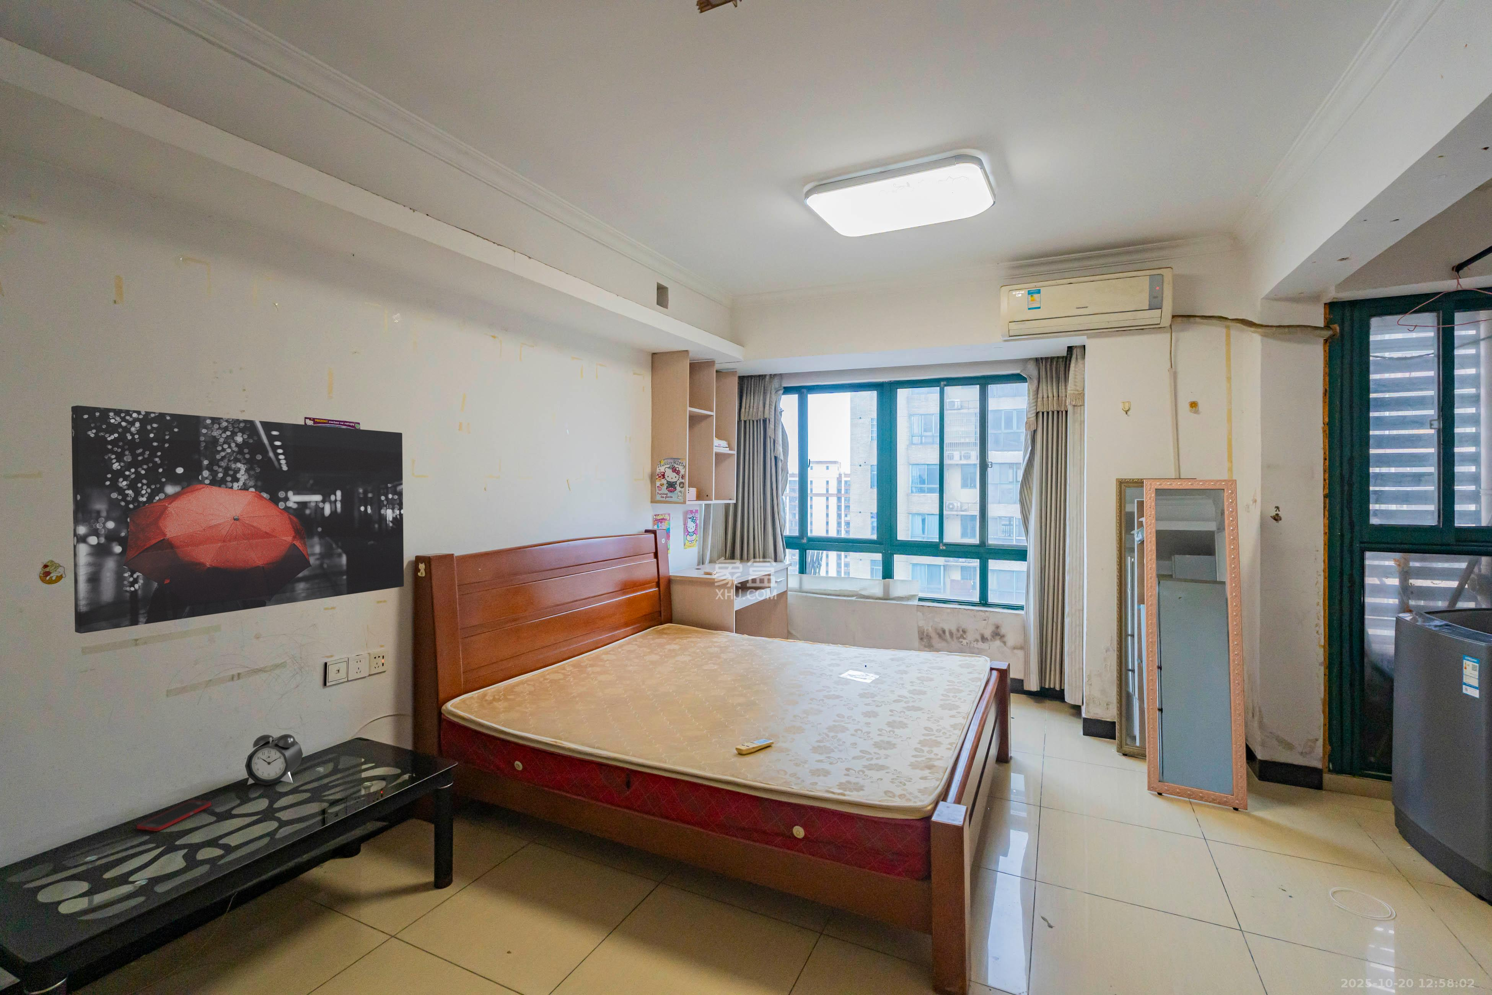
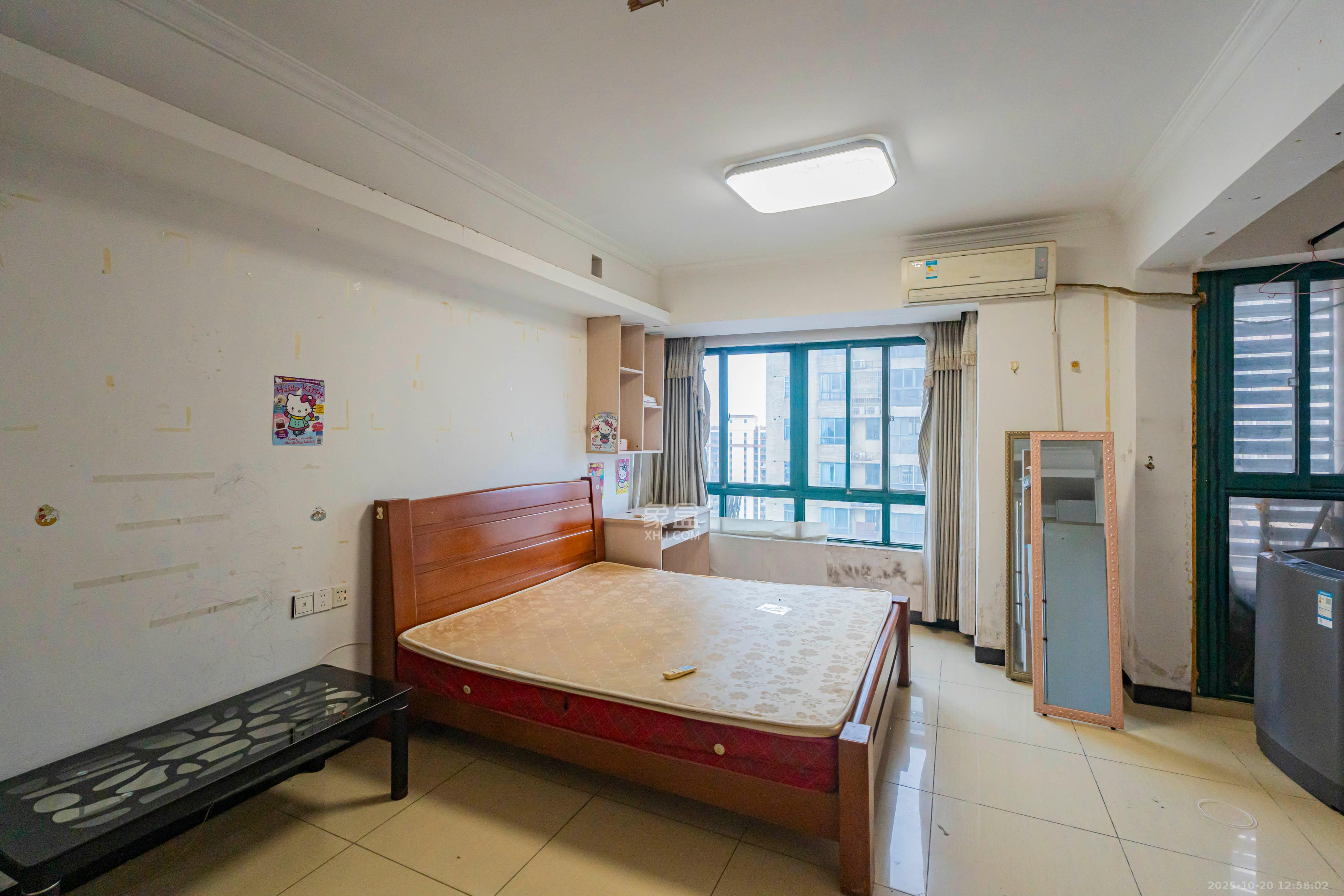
- alarm clock (273, 757)
- cell phone (175, 815)
- wall art (270, 513)
